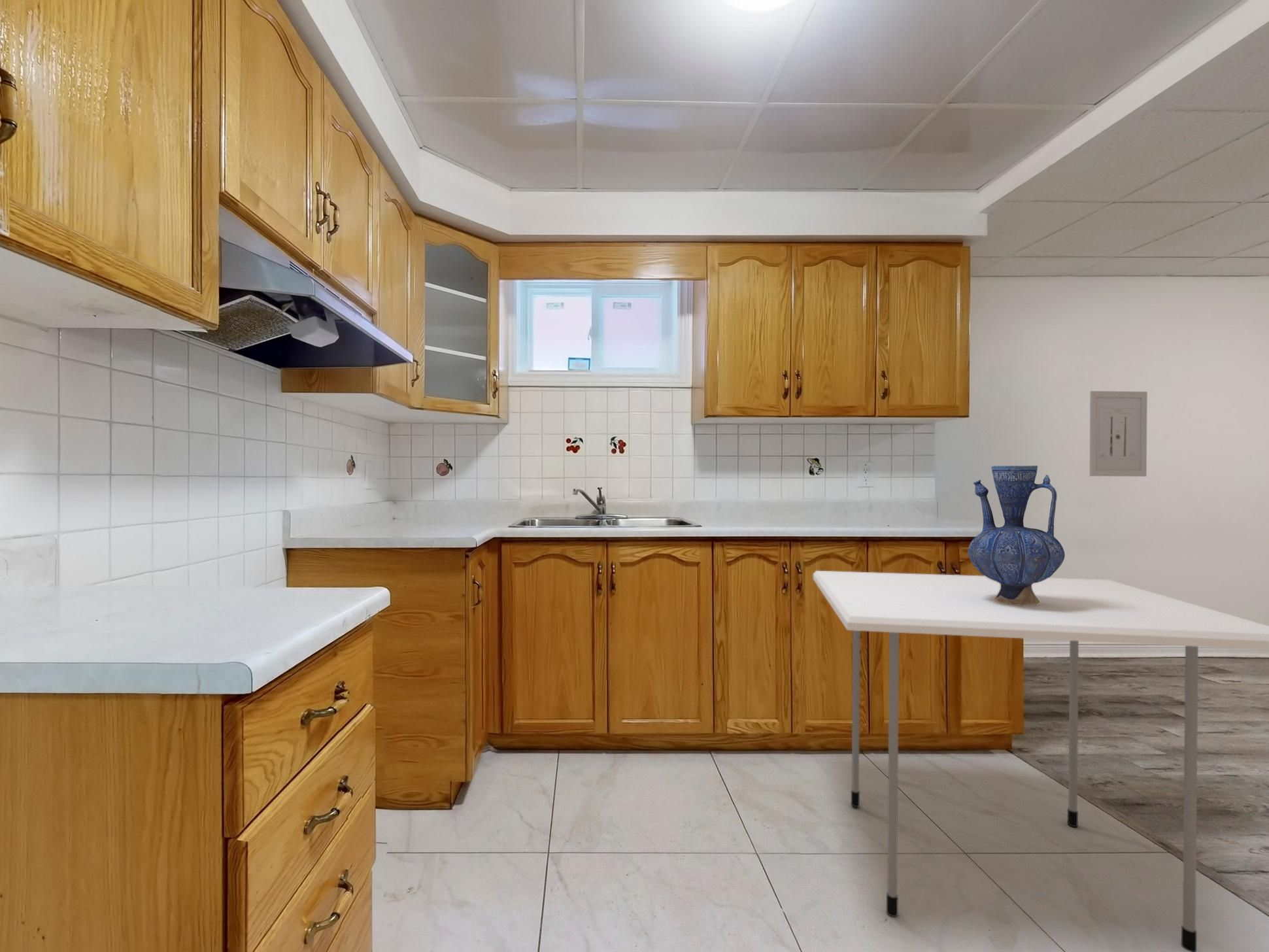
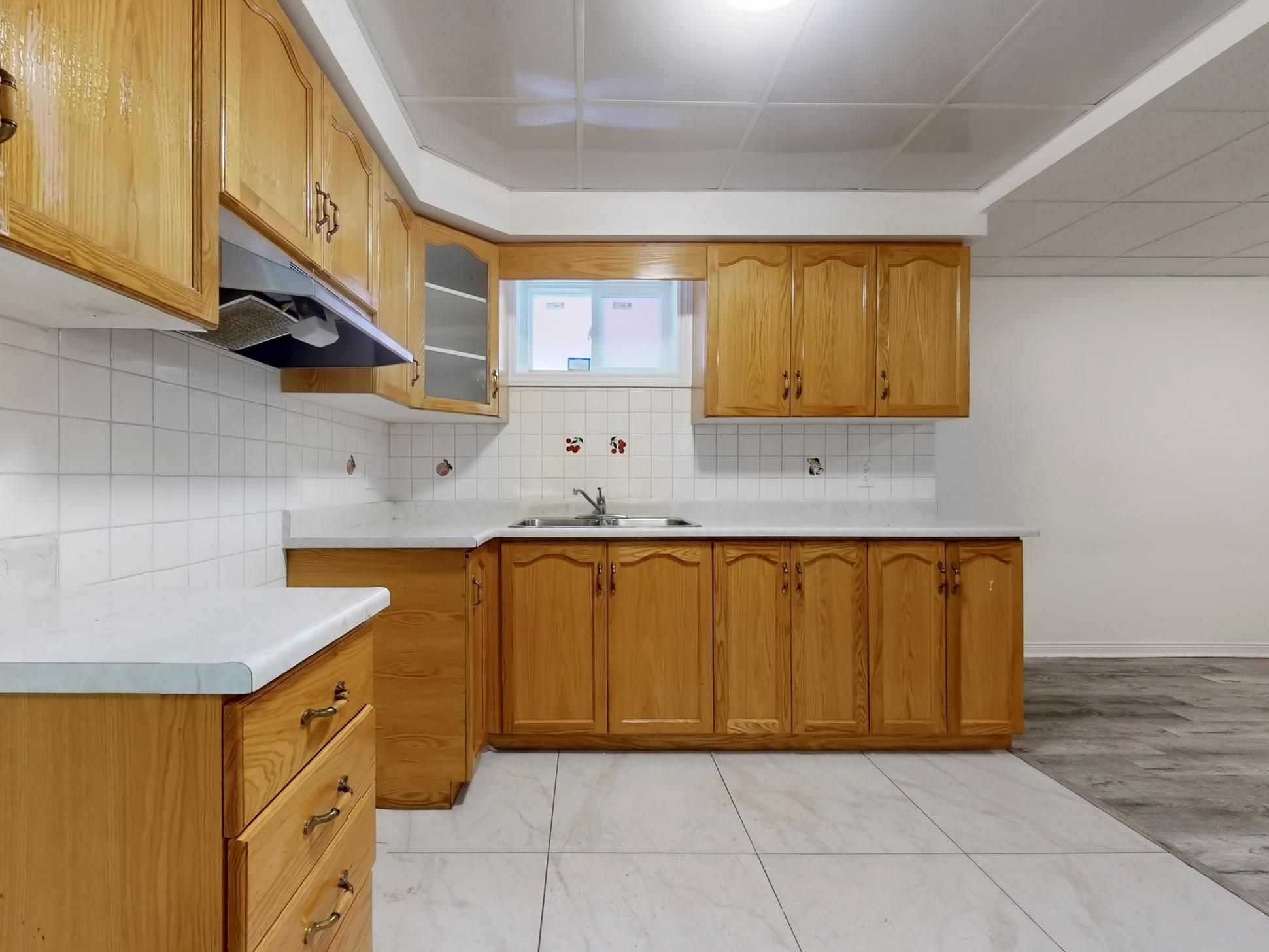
- dining table (1069, 730)
- vase (1014, 533)
- wall art (1118, 434)
